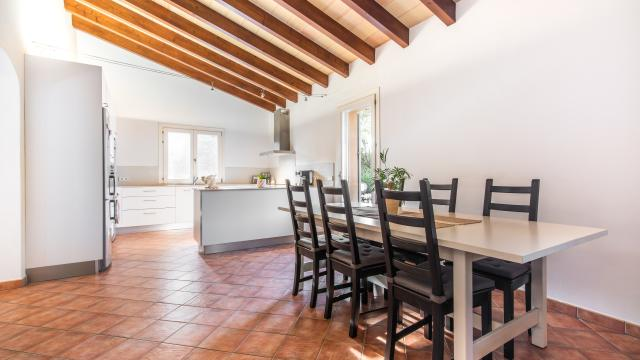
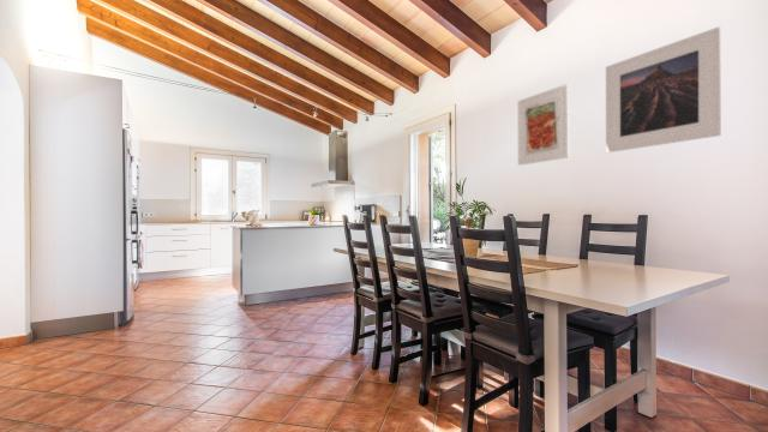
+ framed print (656, 97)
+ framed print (541, 127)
